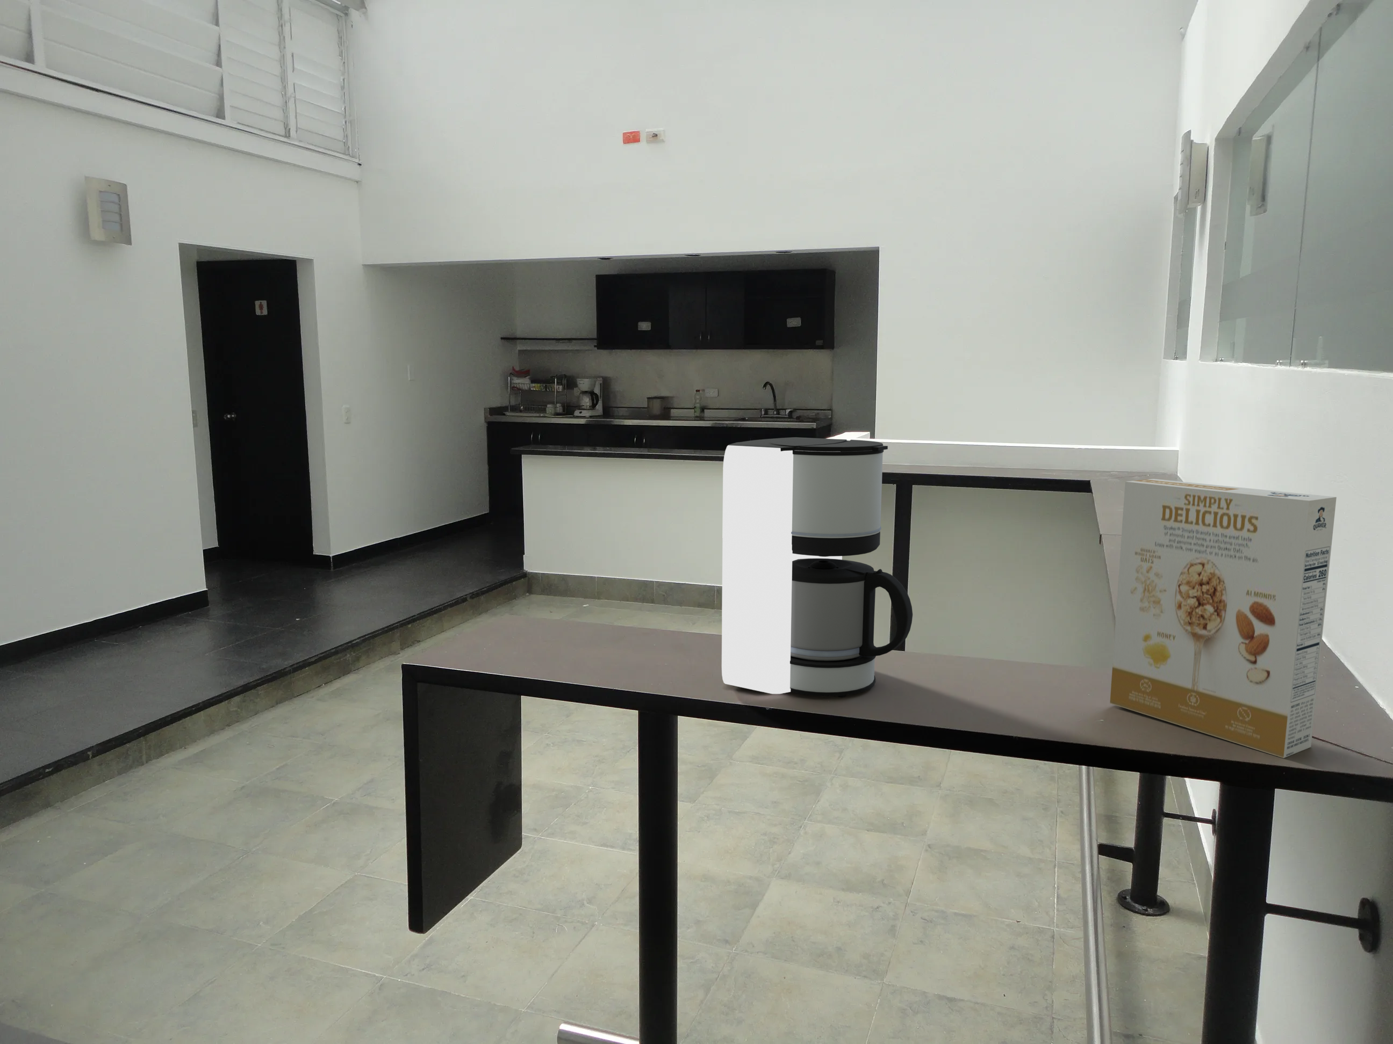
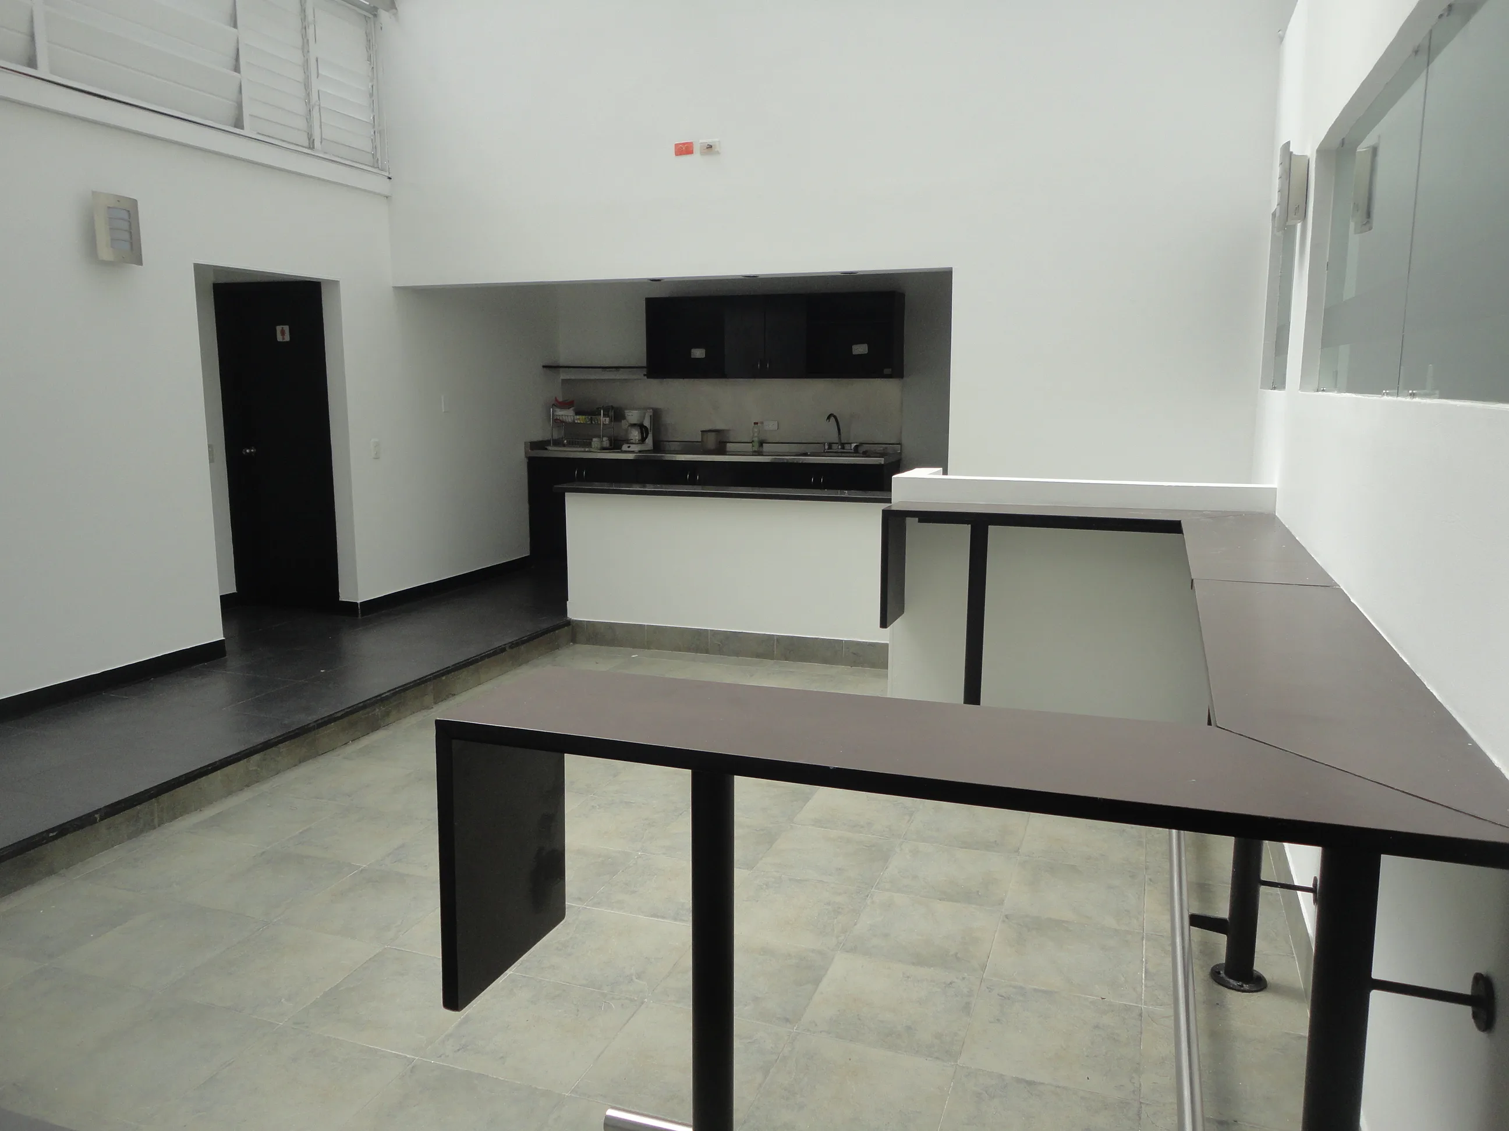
- coffee maker (827, 565)
- cereal box (1213, 609)
